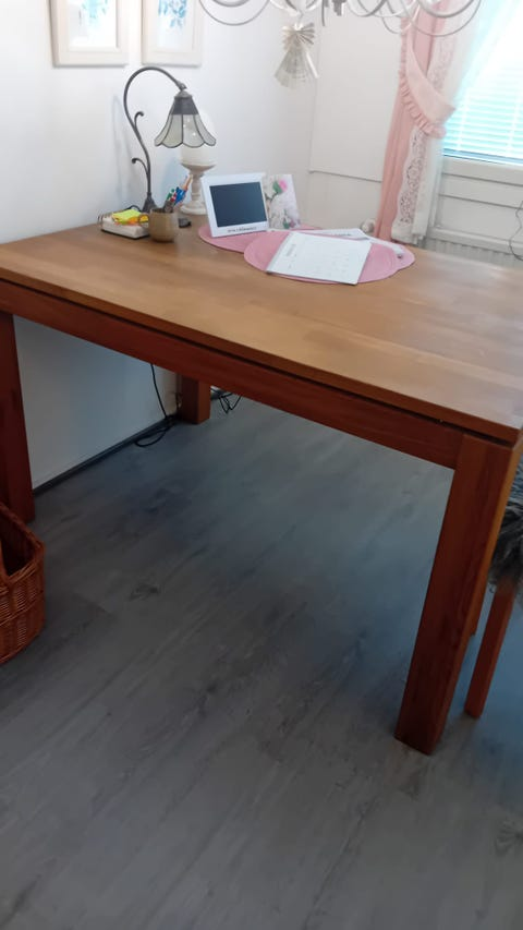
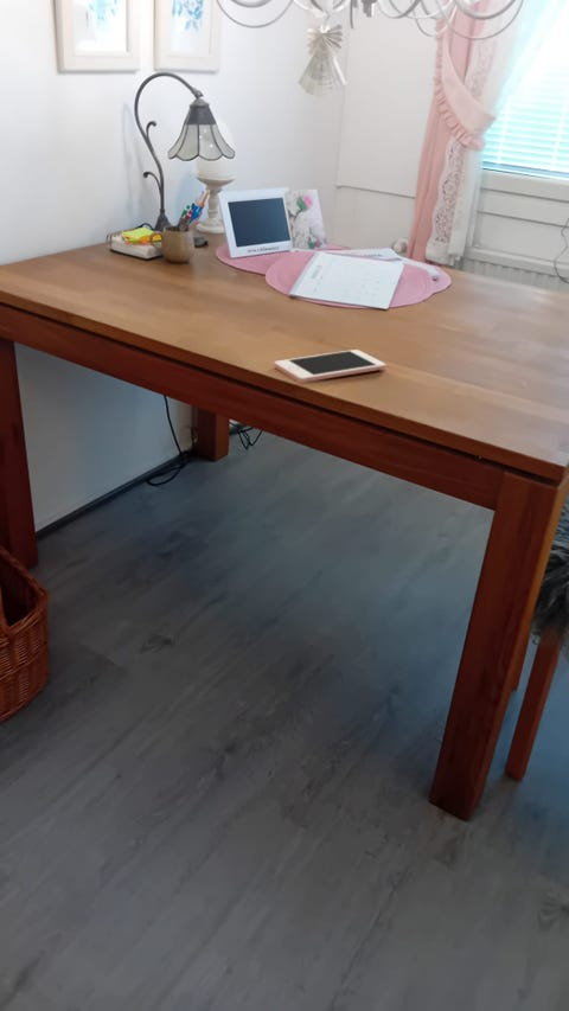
+ cell phone (330, 365)
